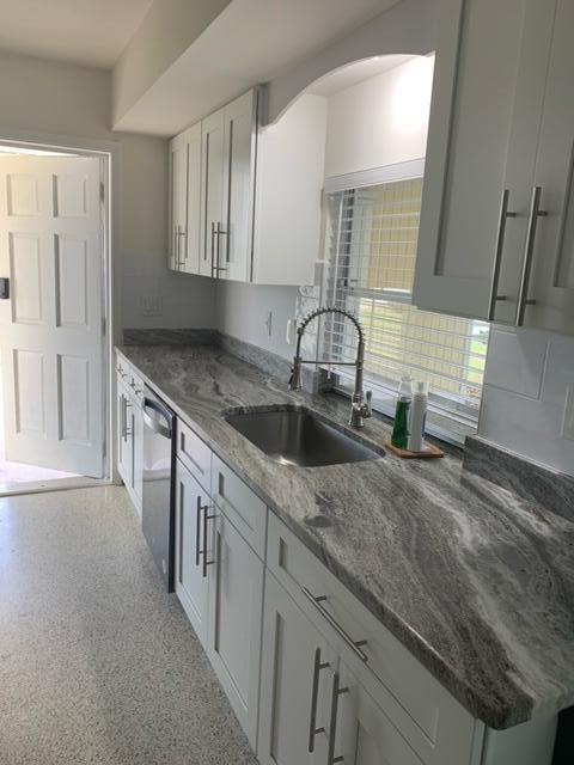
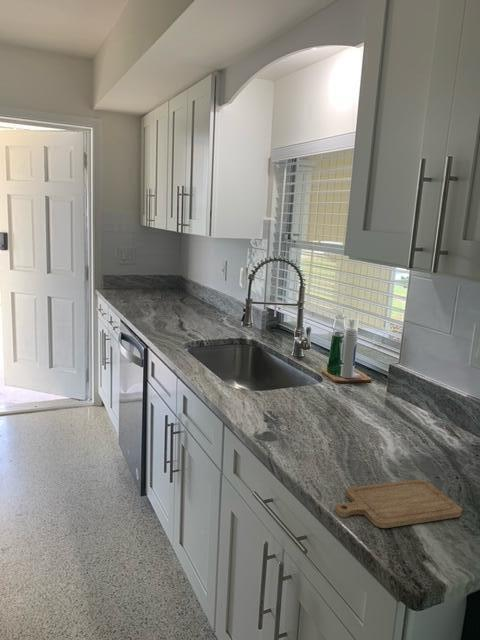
+ chopping board (391, 503)
